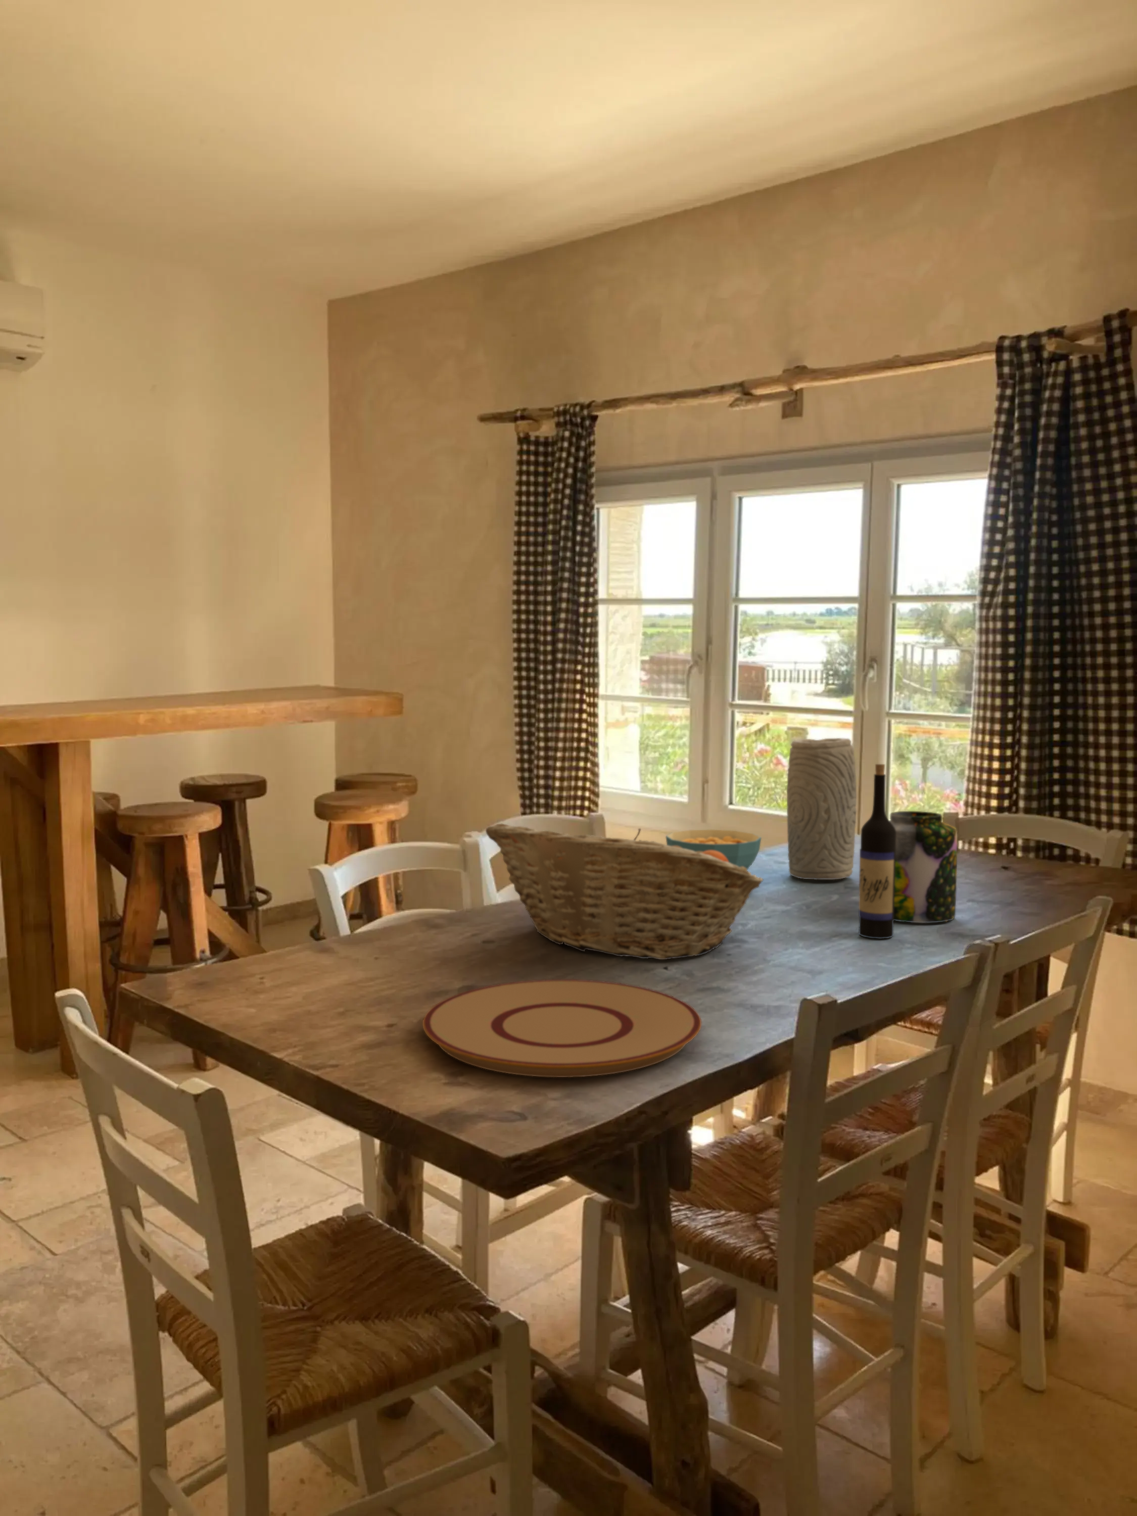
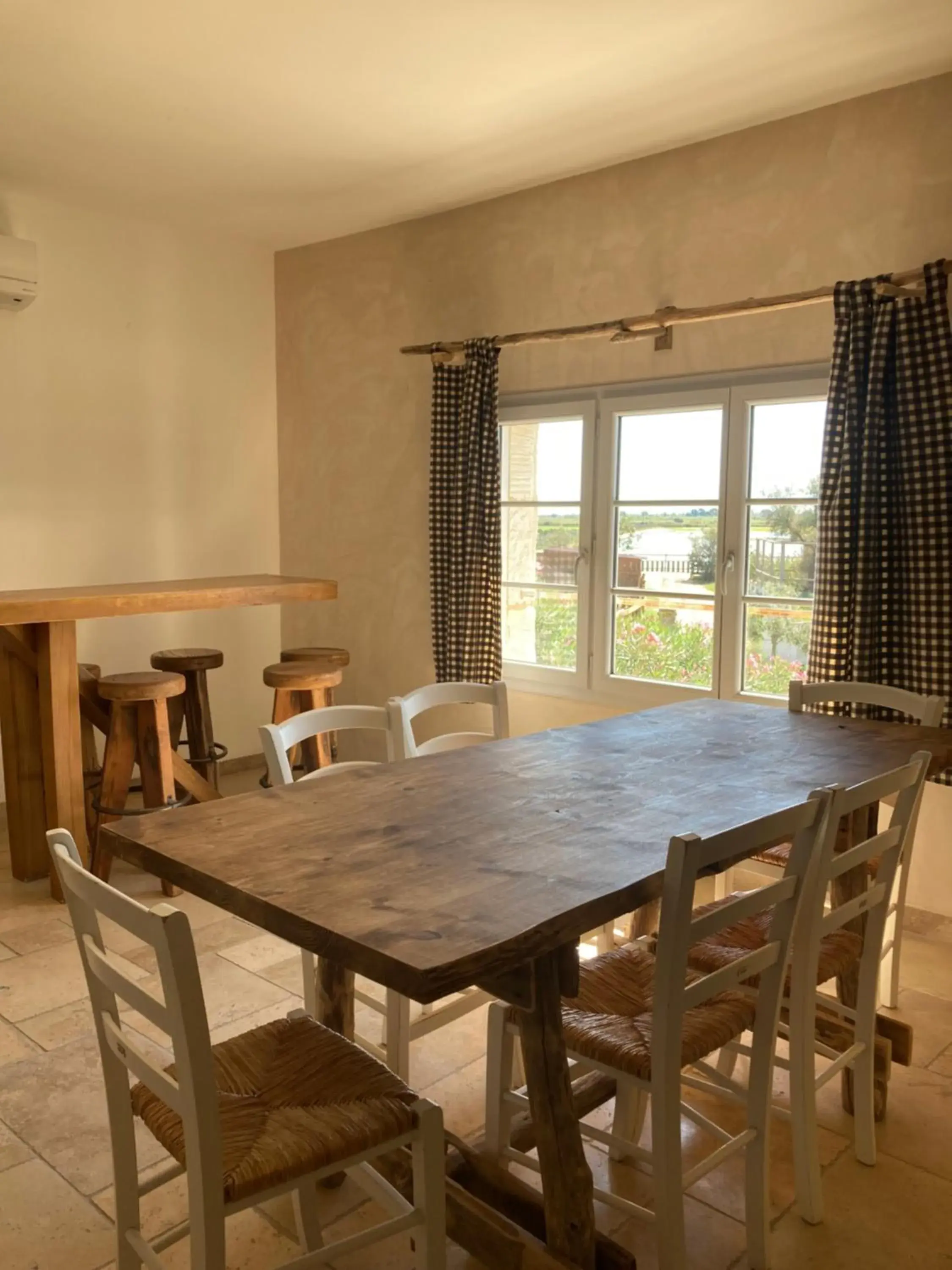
- wine bottle (878, 850)
- cereal bowl (715, 850)
- vase (822, 807)
- fruit basket (621, 879)
- jar (915, 864)
- plate (561, 1025)
